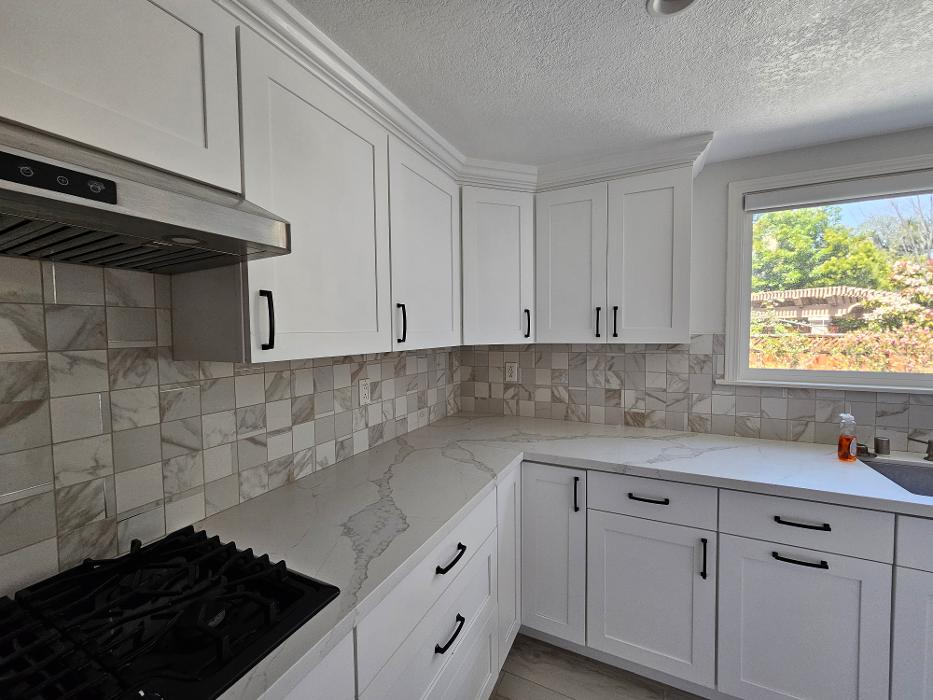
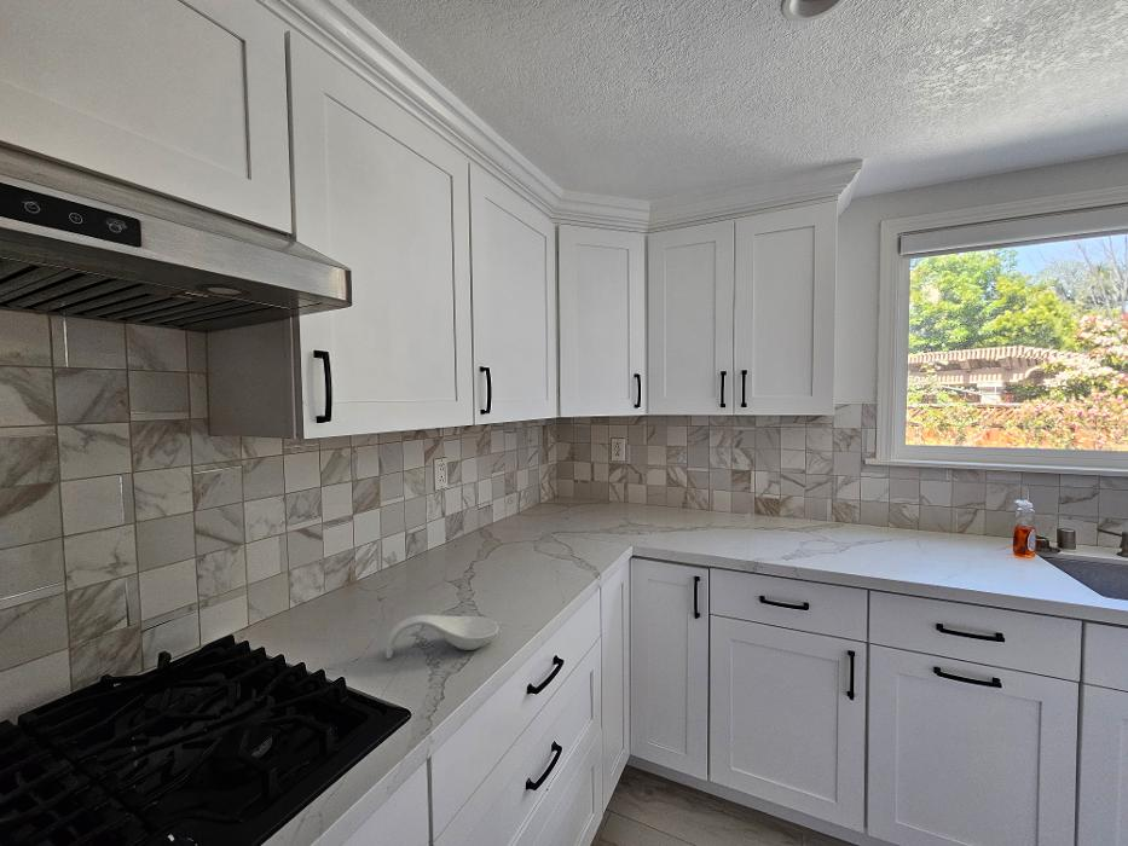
+ spoon rest (444, 631)
